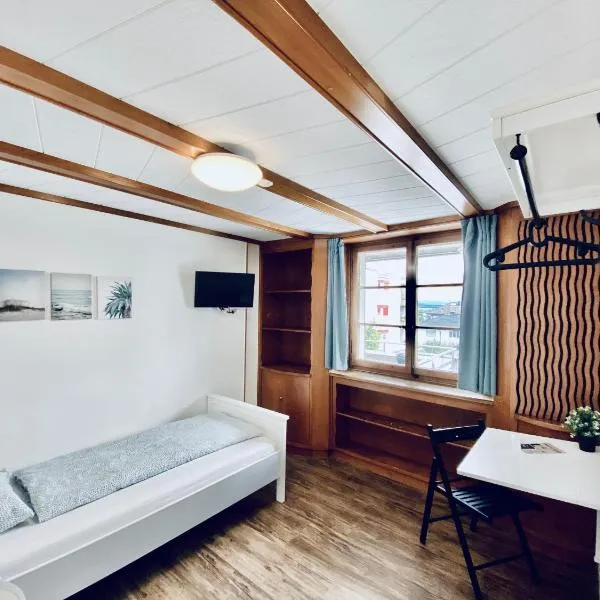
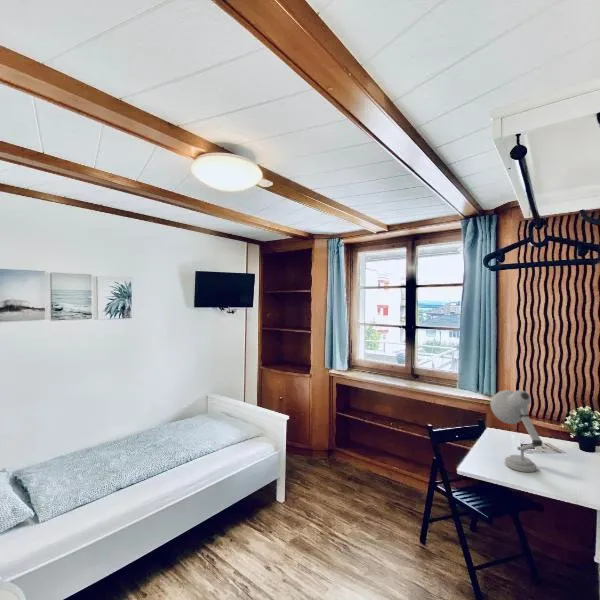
+ desk lamp (515, 423)
